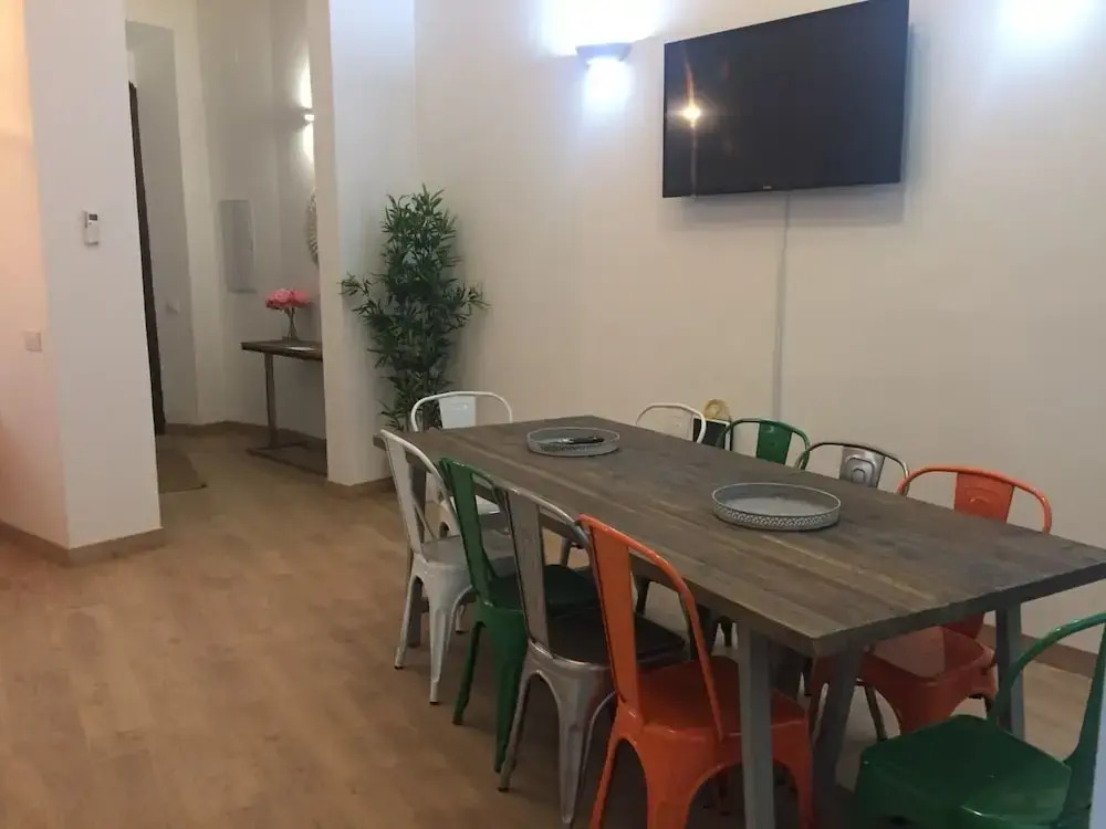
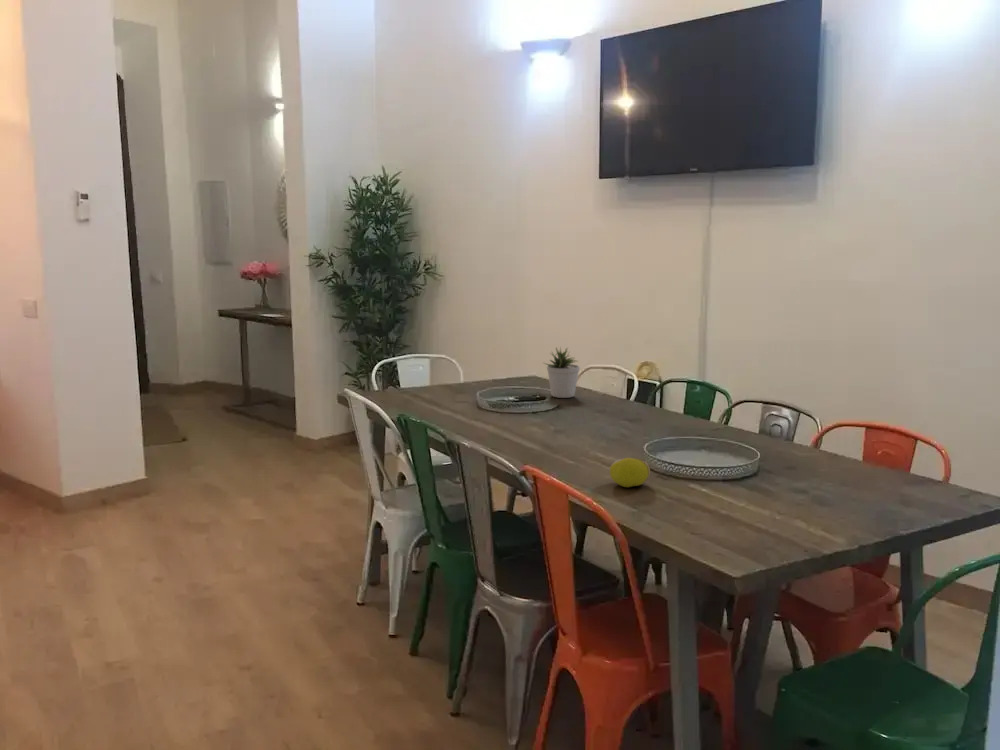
+ fruit (629, 470)
+ potted plant (561, 370)
